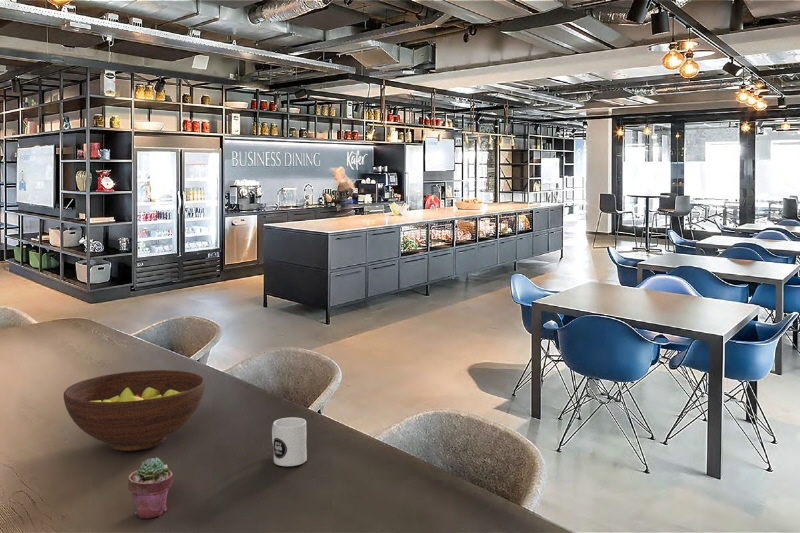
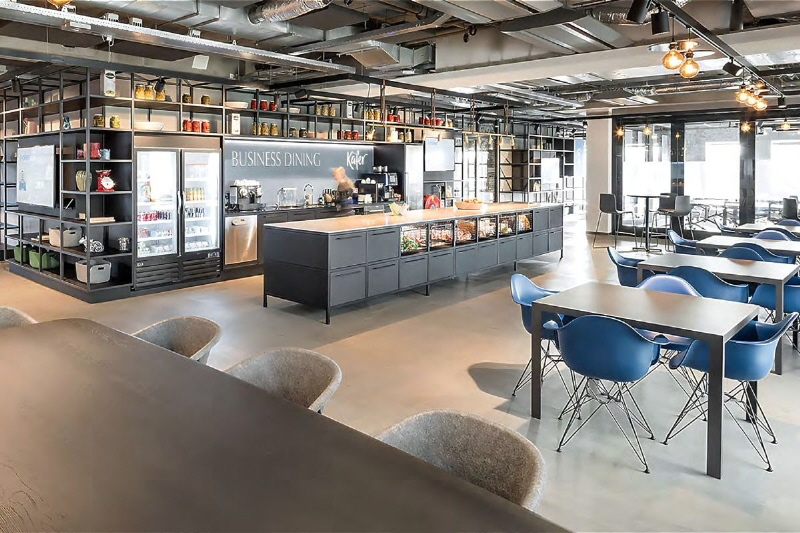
- fruit bowl (137, 414)
- potted succulent (150, 485)
- mug (286, 439)
